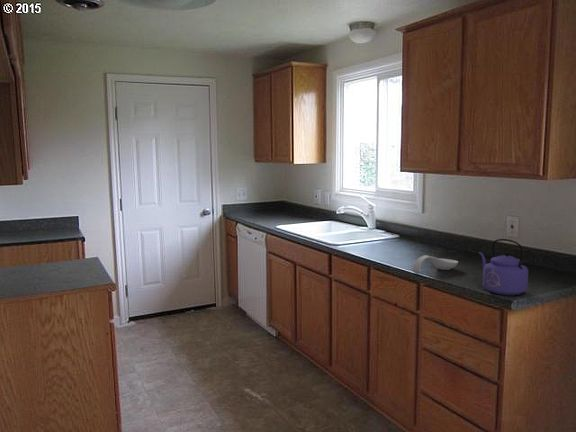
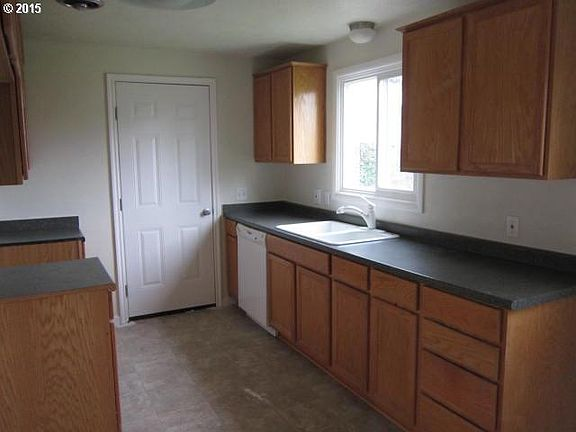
- spoon rest (435, 262)
- kettle (500, 264)
